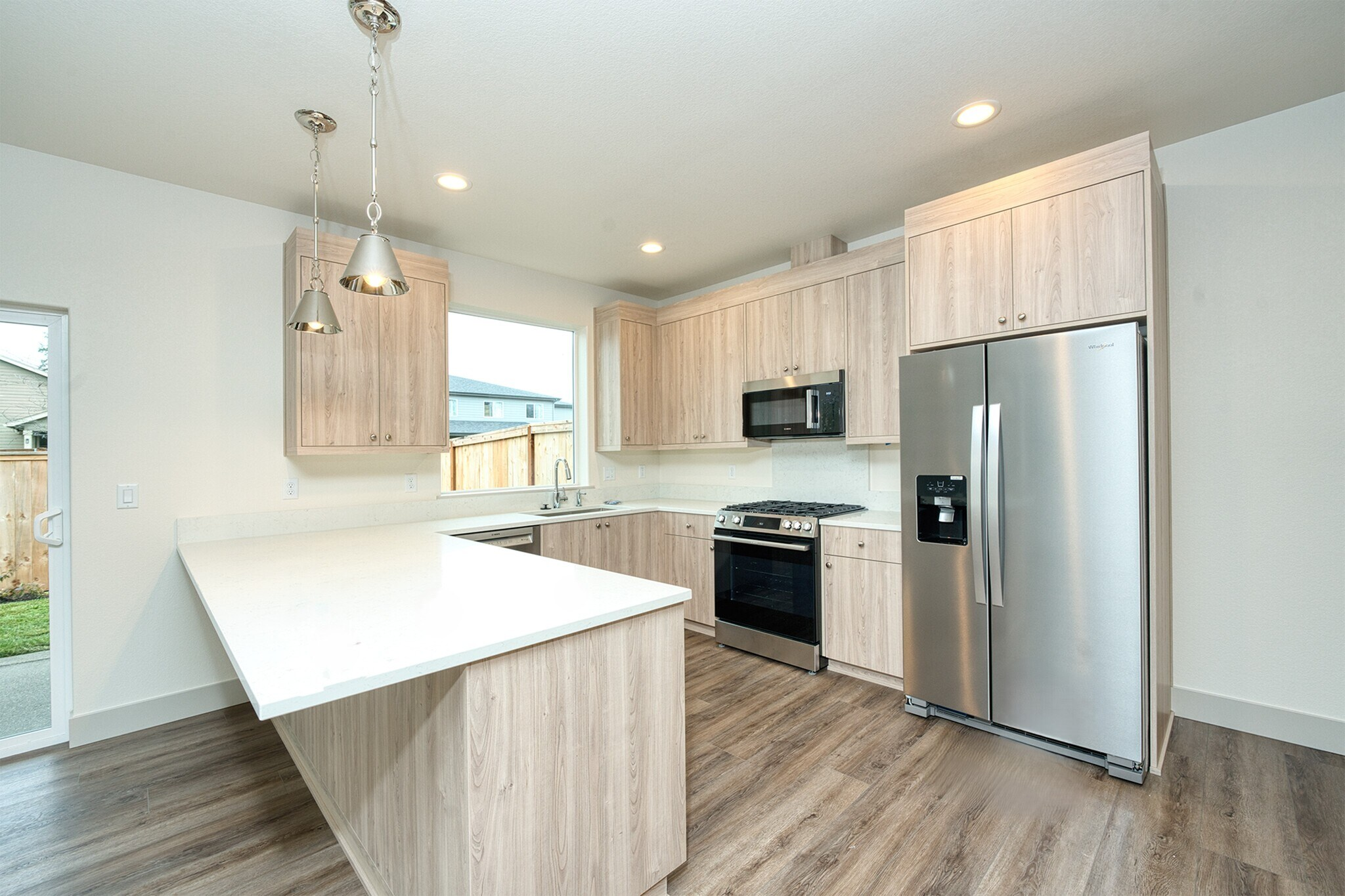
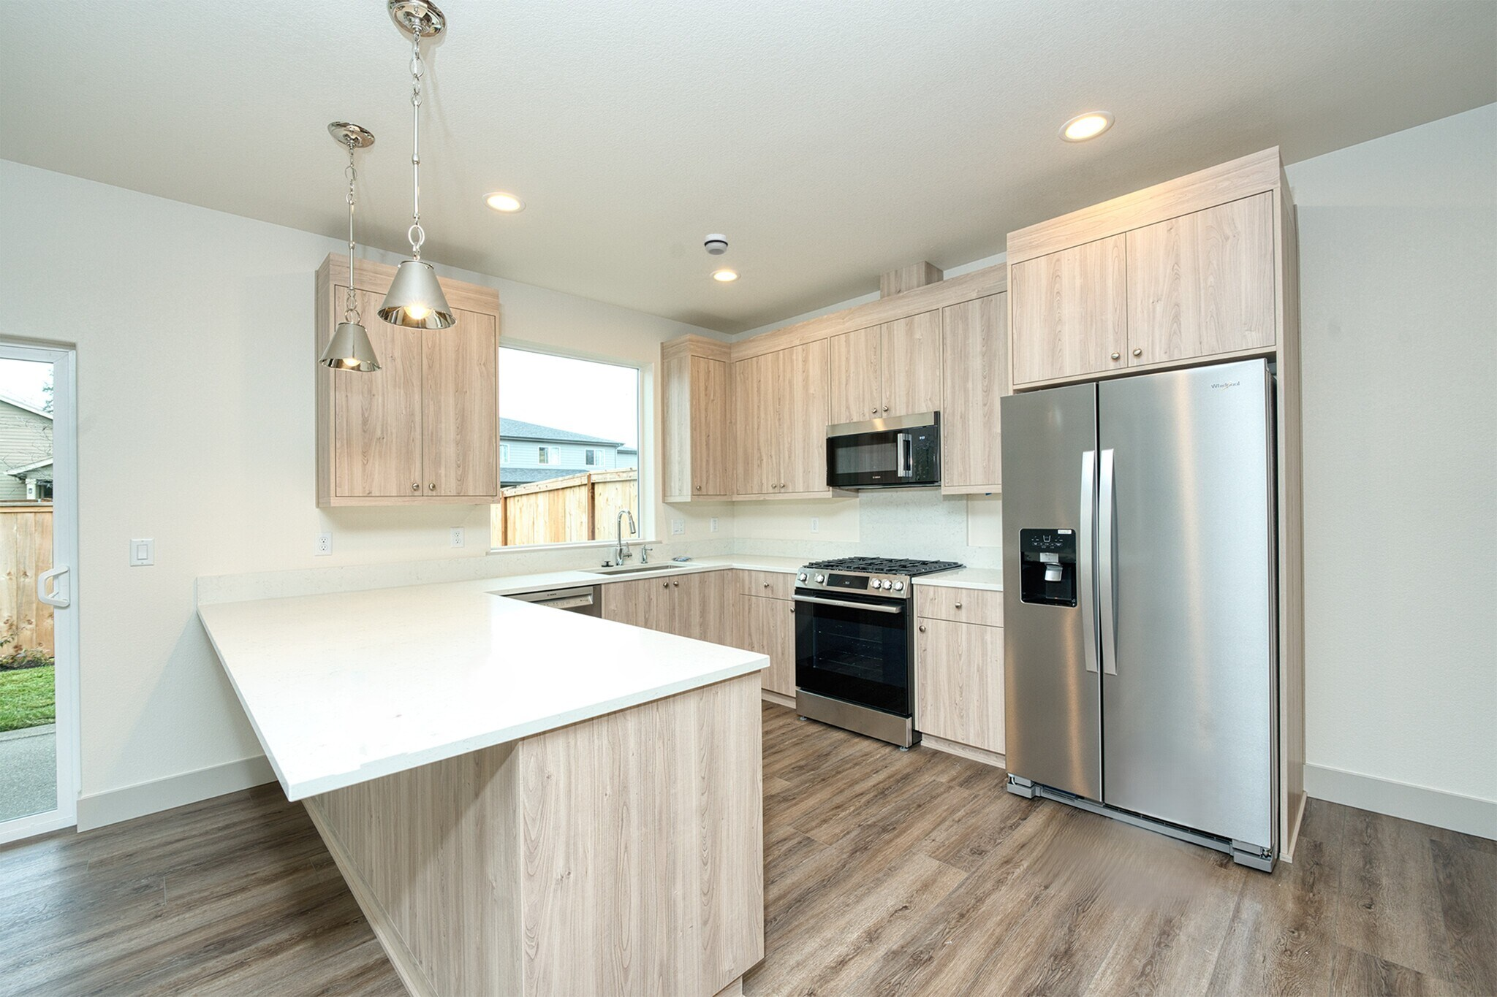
+ smoke detector (716, 245)
